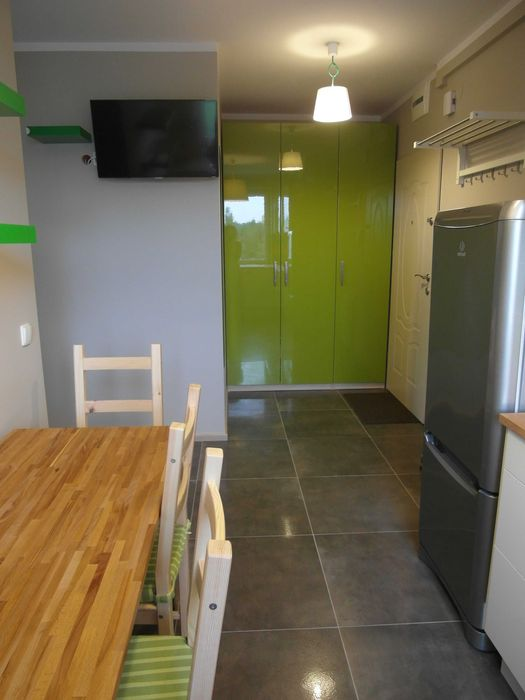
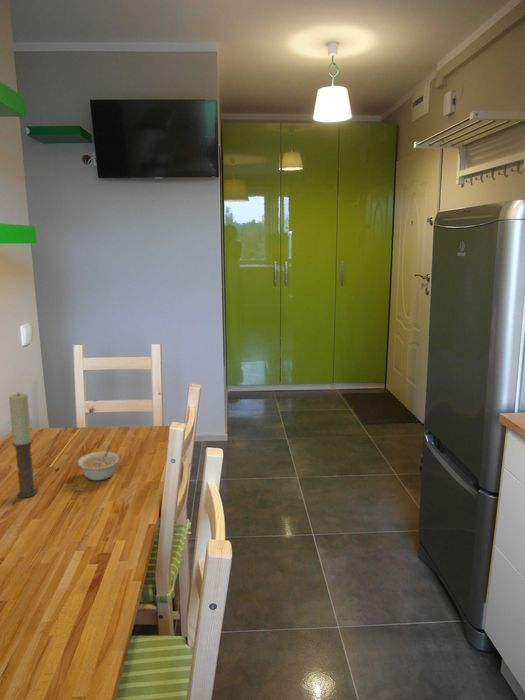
+ legume (98, 464)
+ candle (22, 443)
